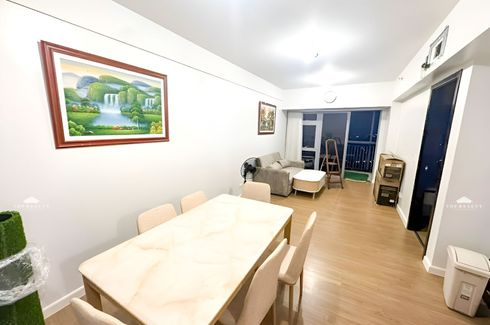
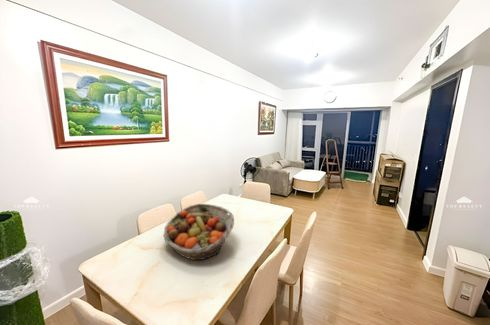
+ fruit basket (199, 229)
